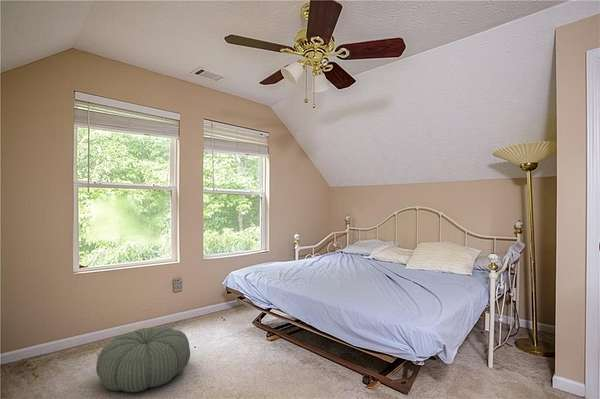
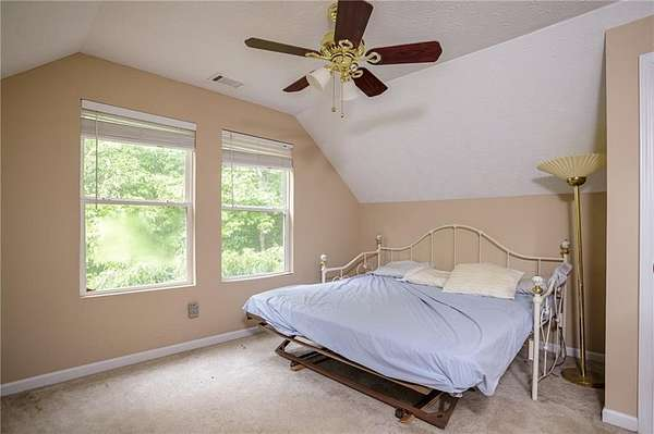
- pouf (146, 355)
